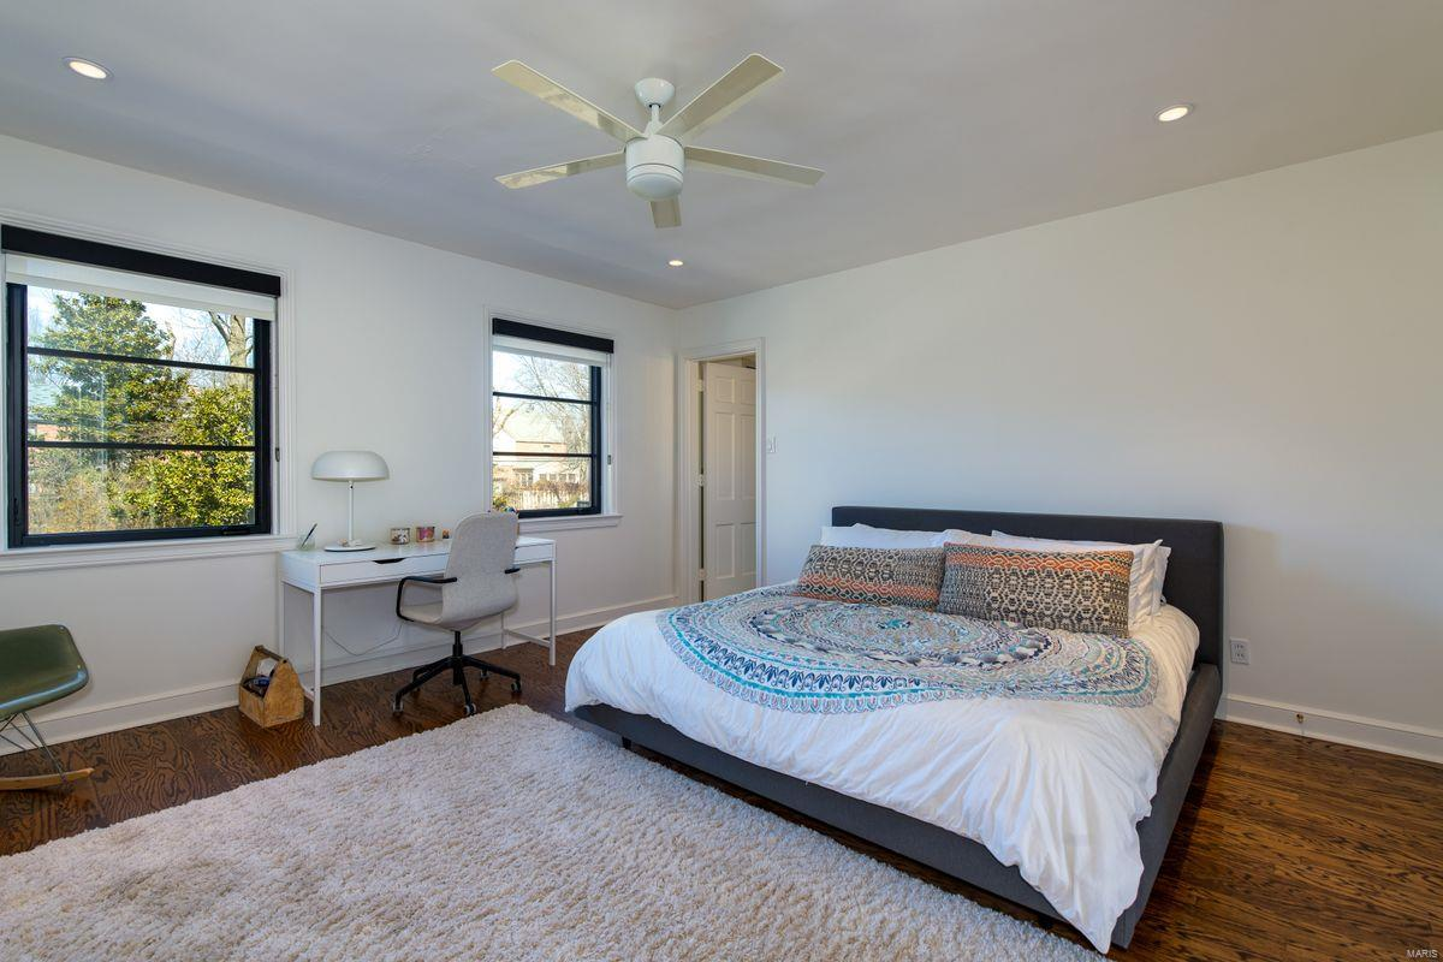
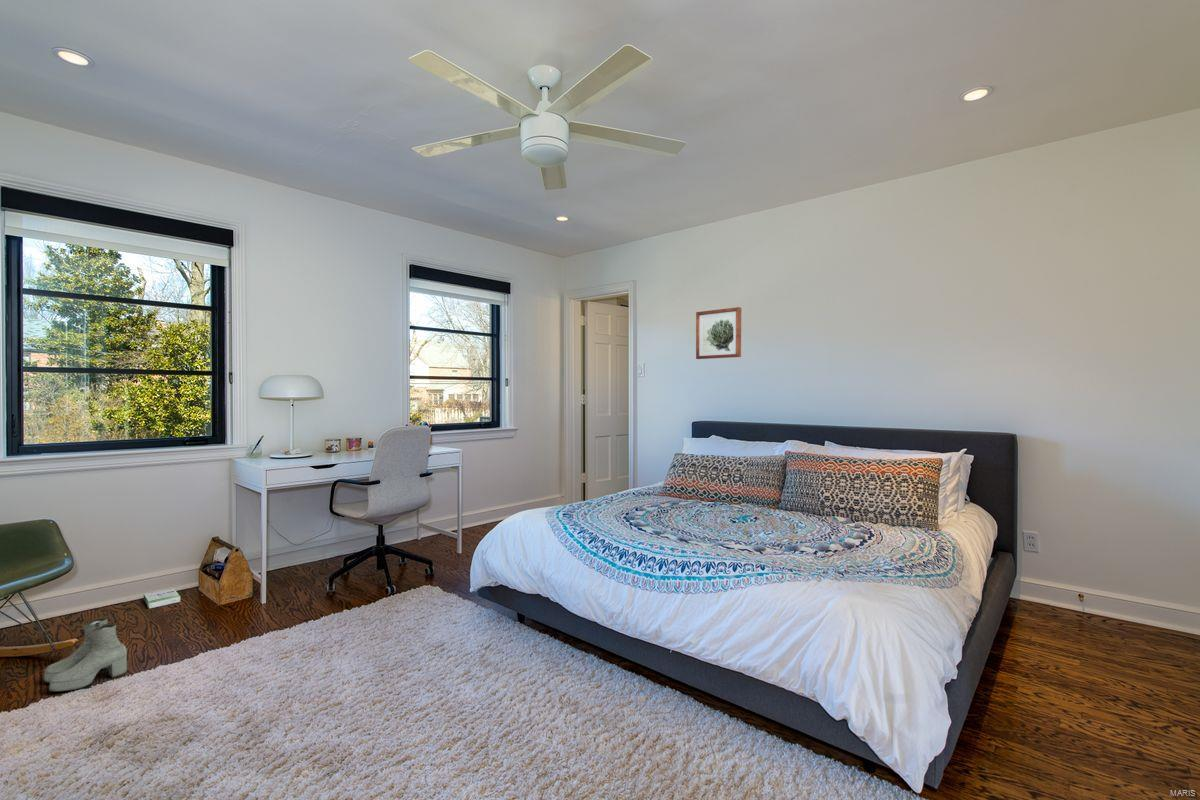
+ box (161, 598)
+ boots (86, 651)
+ wall art (718, 333)
